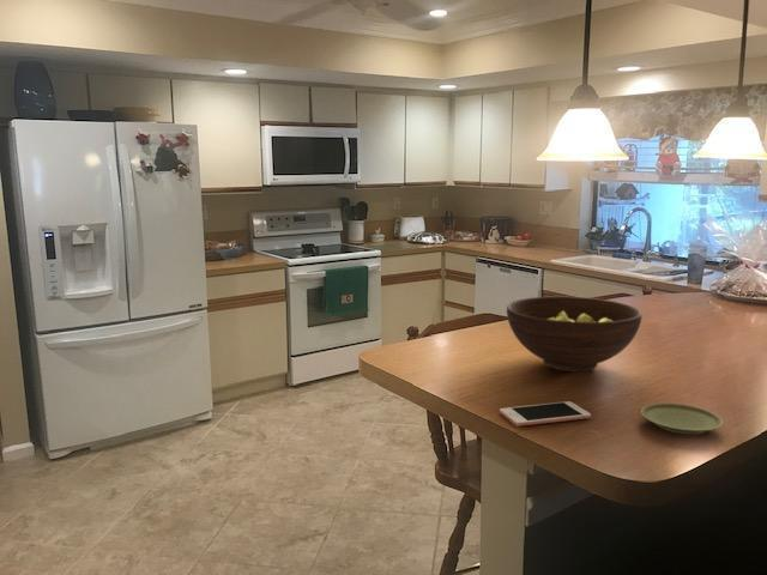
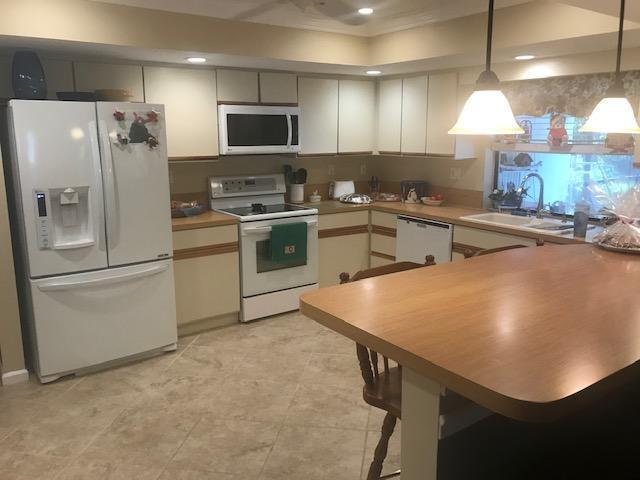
- cell phone (544, 413)
- fruit bowl (570, 337)
- plate (680, 419)
